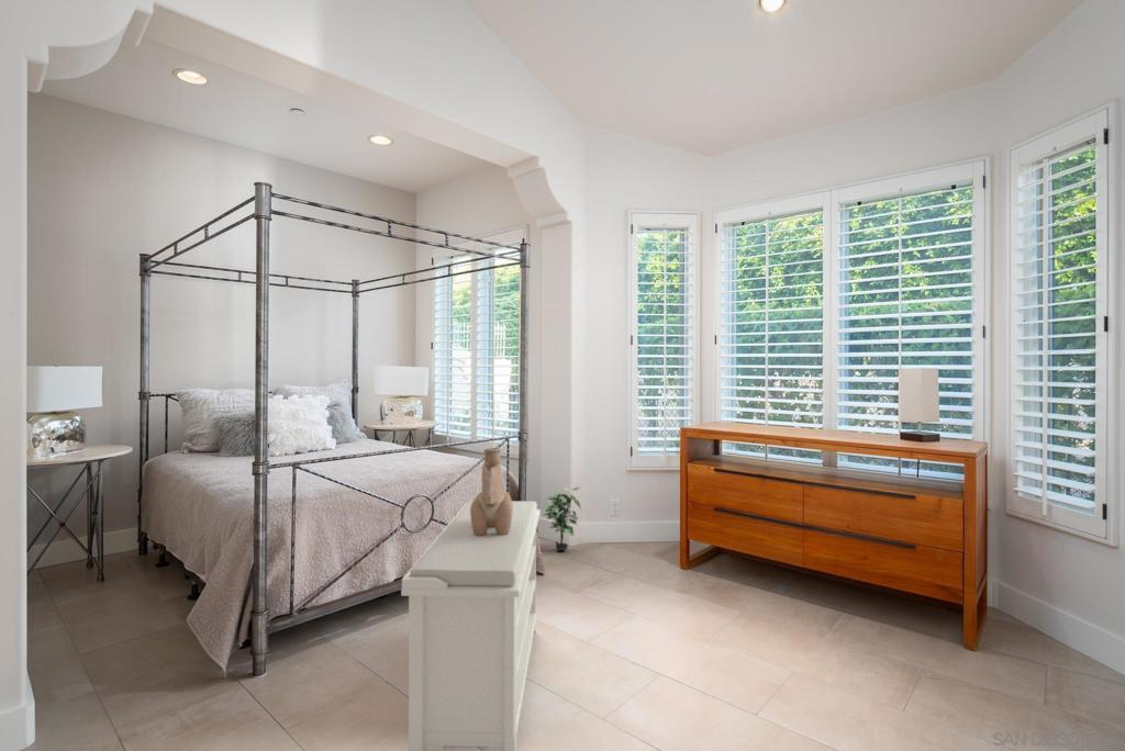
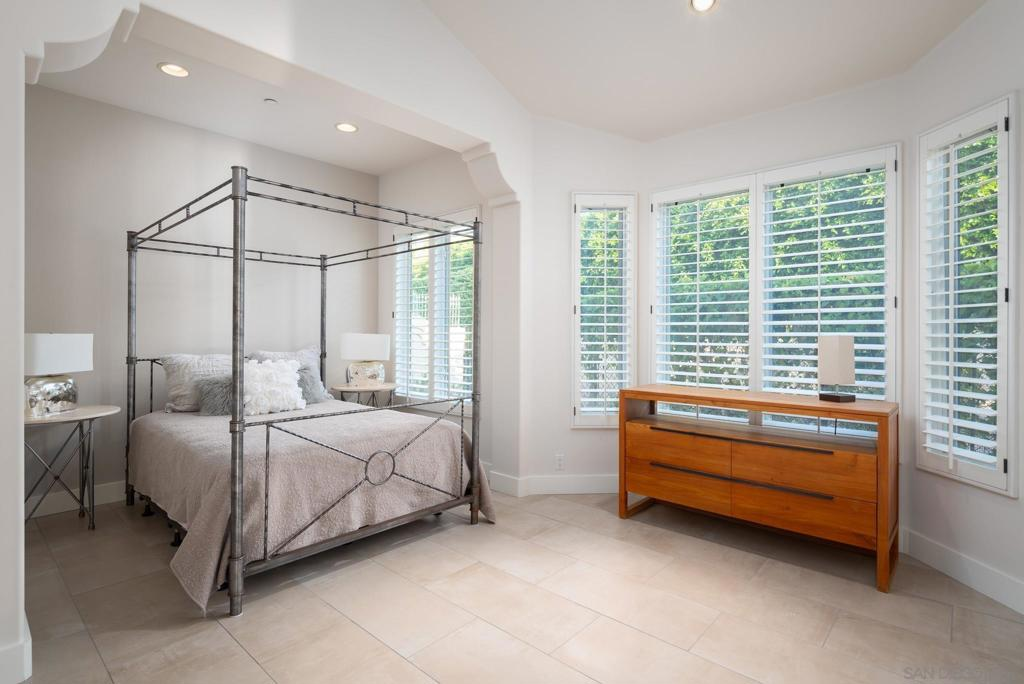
- bench (486, 605)
- potted plant (561, 517)
- decorative vase (493, 487)
